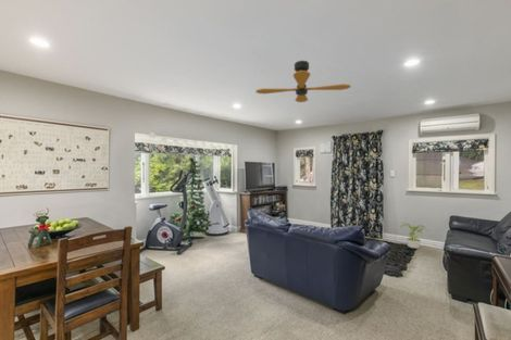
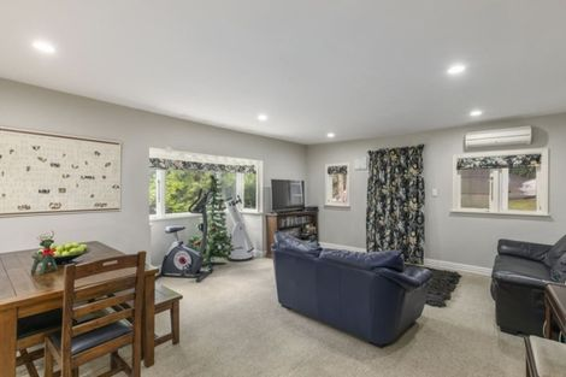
- potted plant (413, 235)
- ceiling fan (301, 78)
